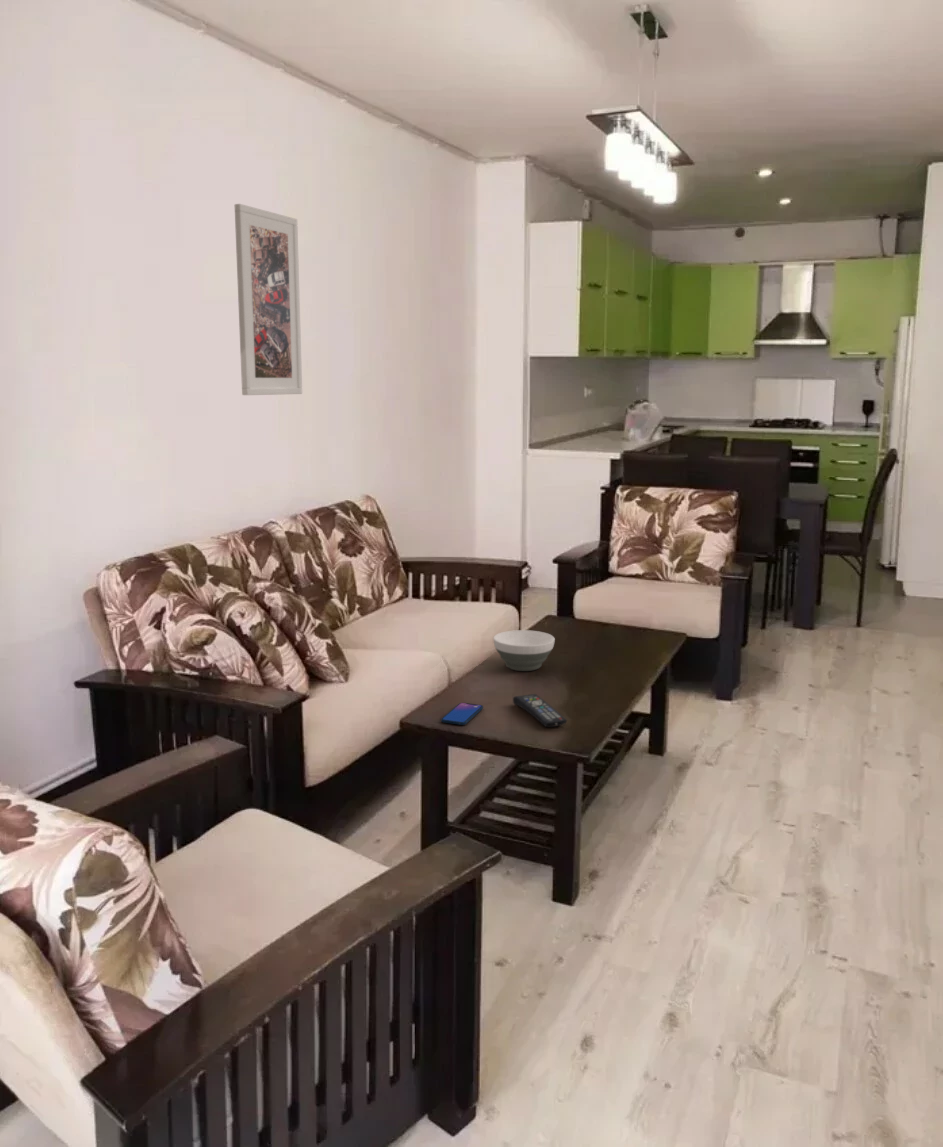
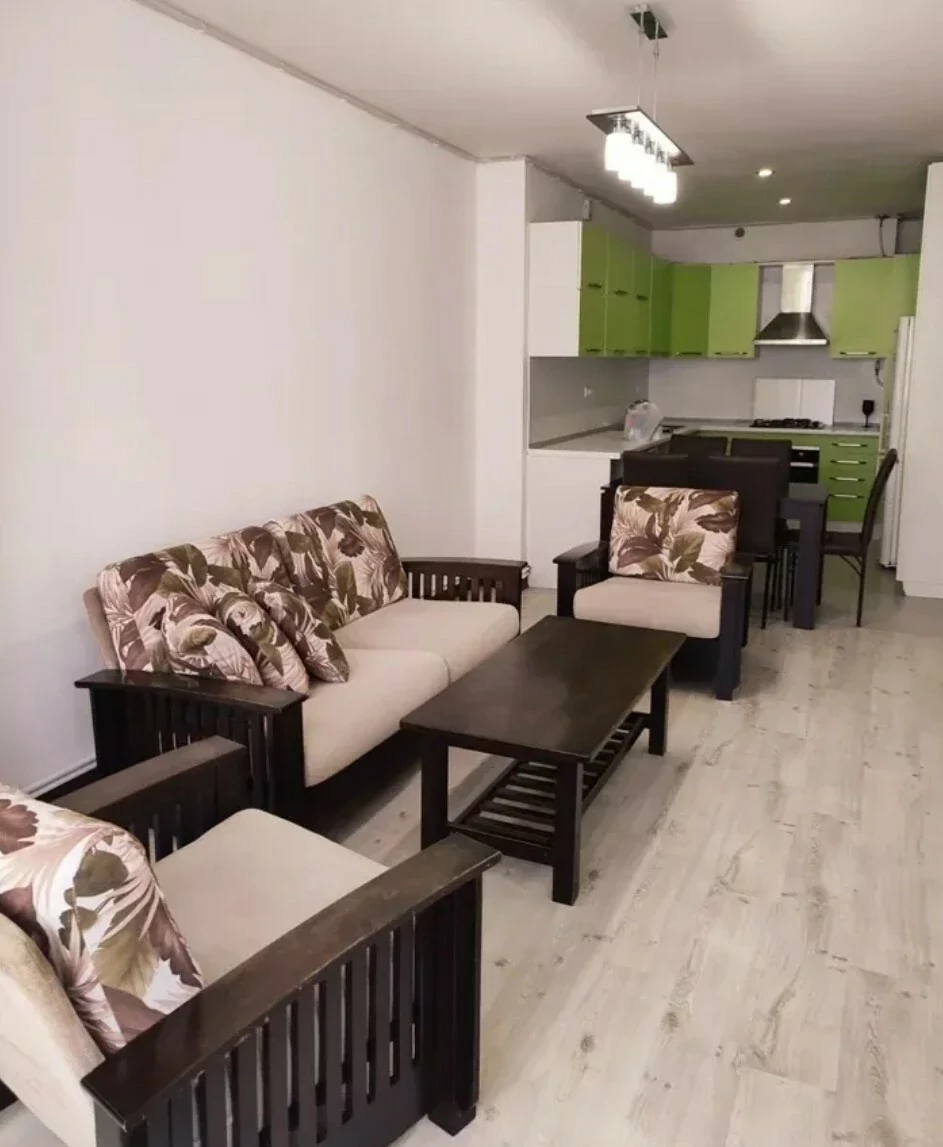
- remote control (538, 709)
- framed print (270, 304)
- smartphone (462, 713)
- bowl (523, 652)
